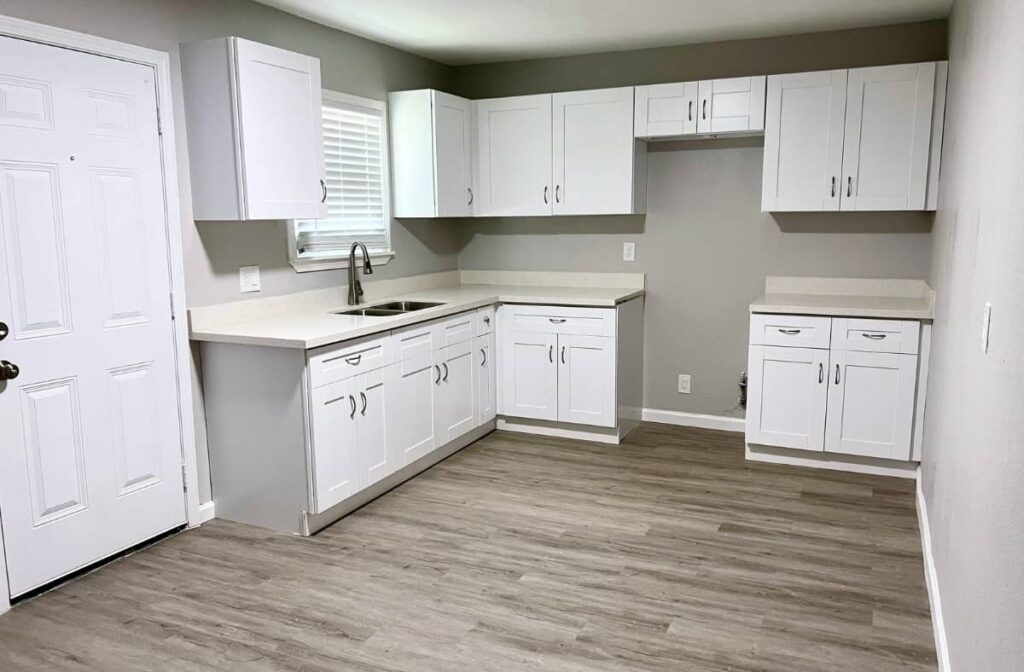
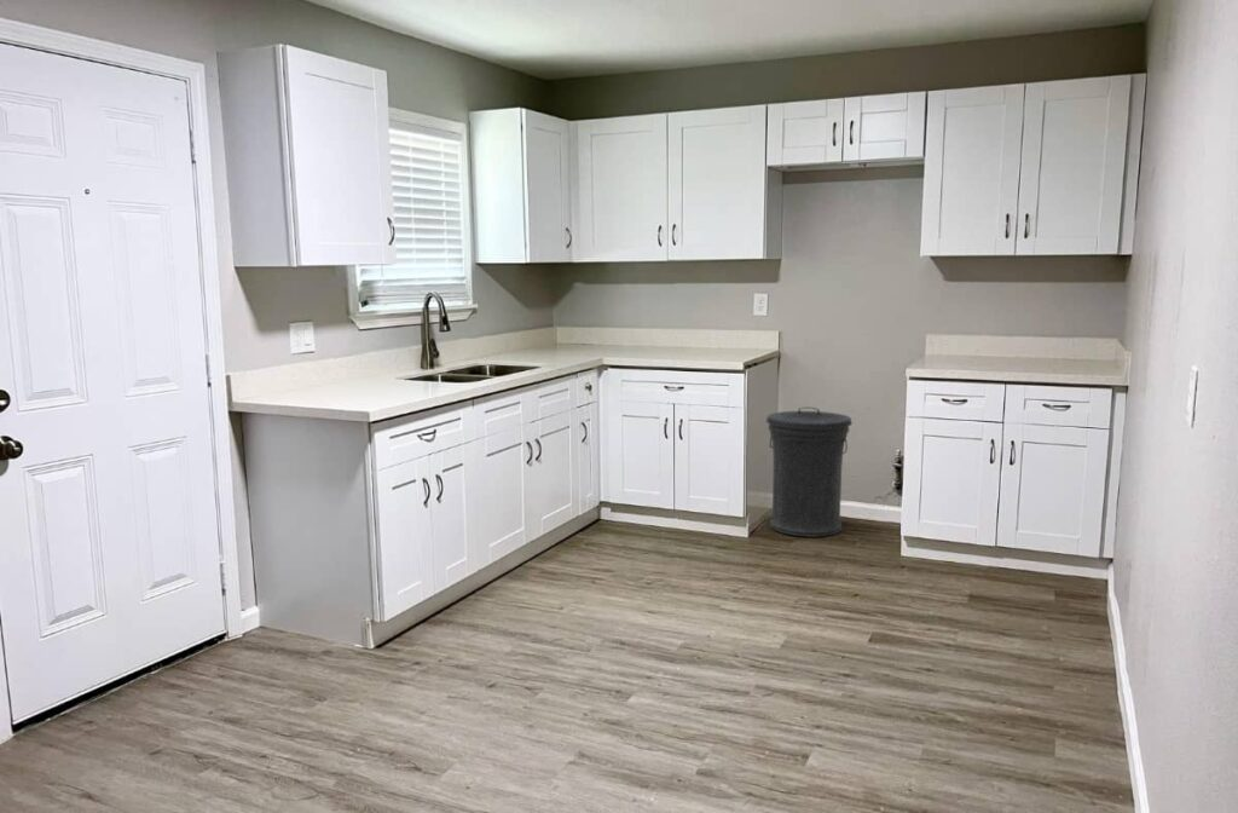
+ trash can (806, 467)
